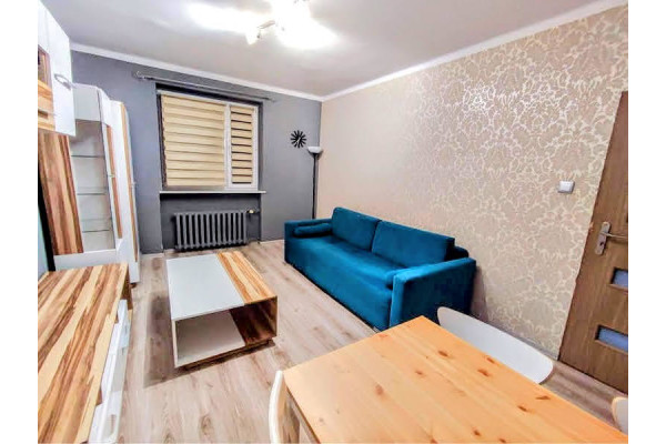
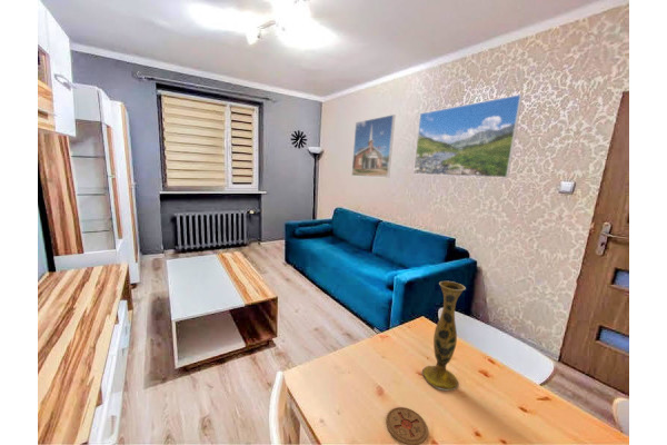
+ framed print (371, 148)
+ coaster (406, 425)
+ vase (446, 333)
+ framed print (458, 141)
